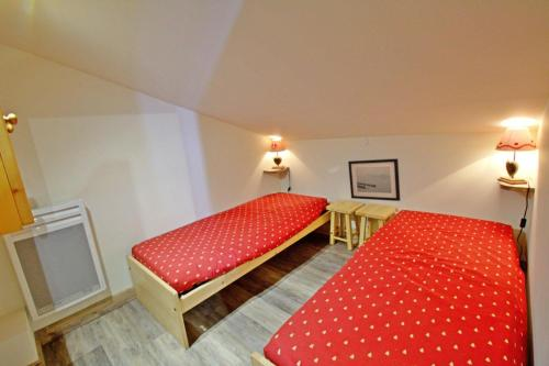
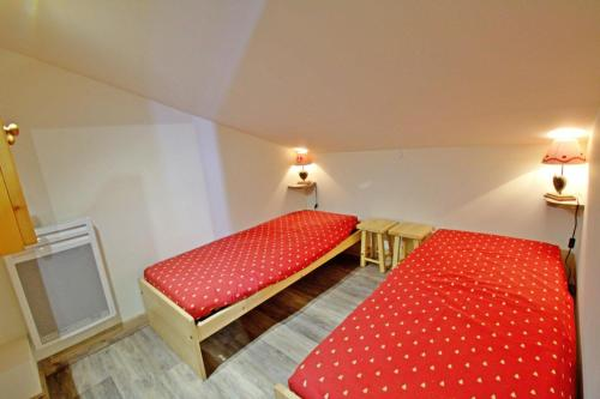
- wall art (372, 179)
